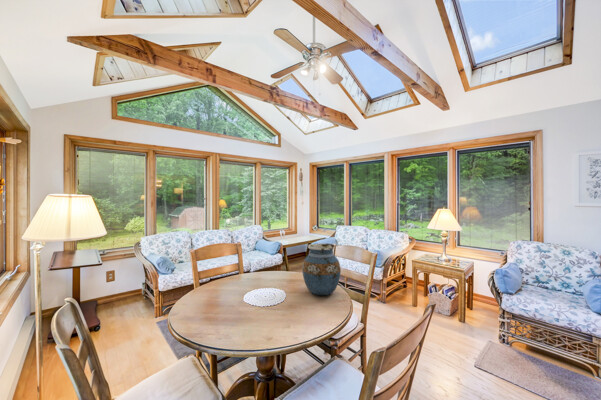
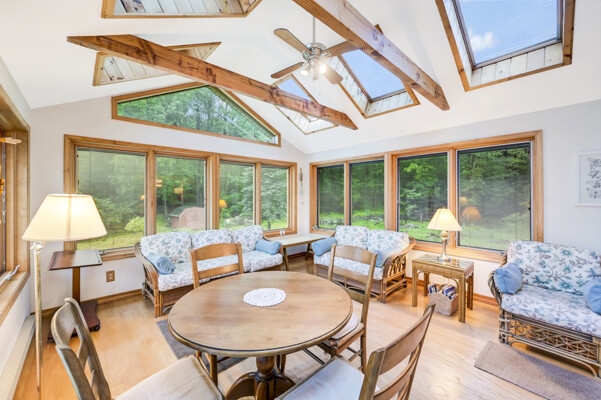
- vase (321, 268)
